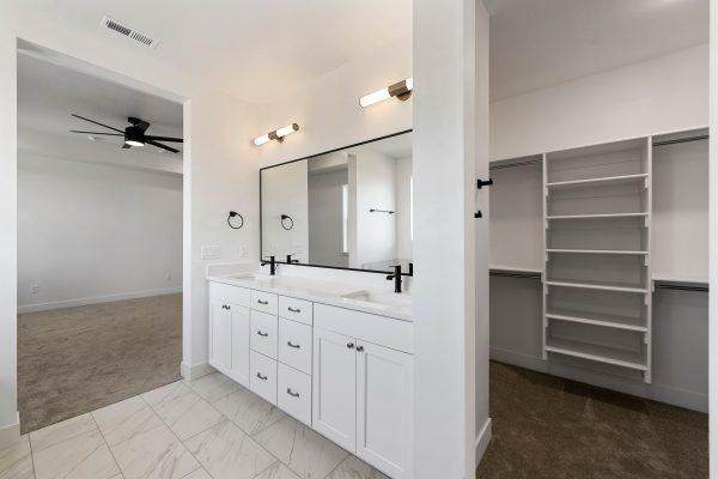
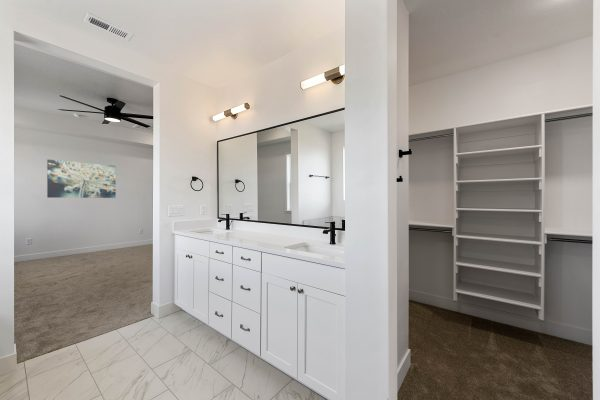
+ wall art (84, 180)
